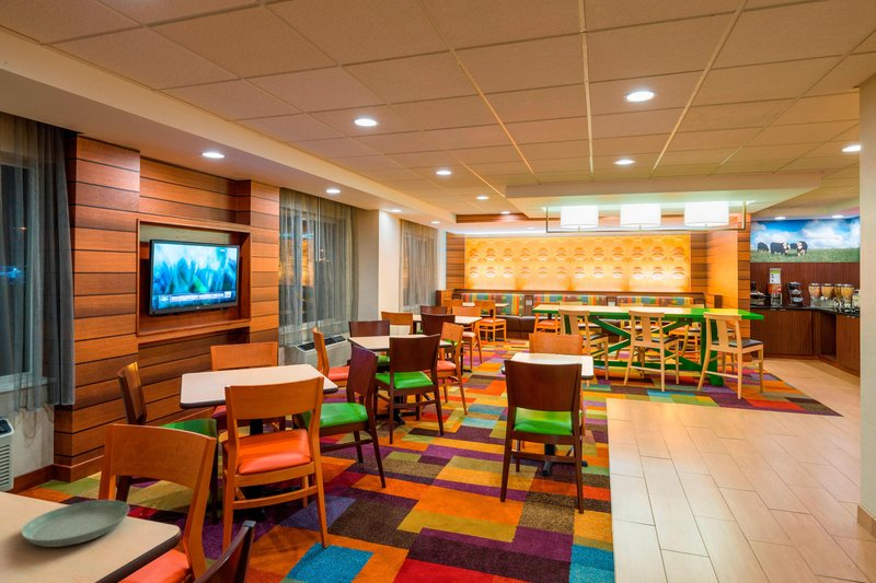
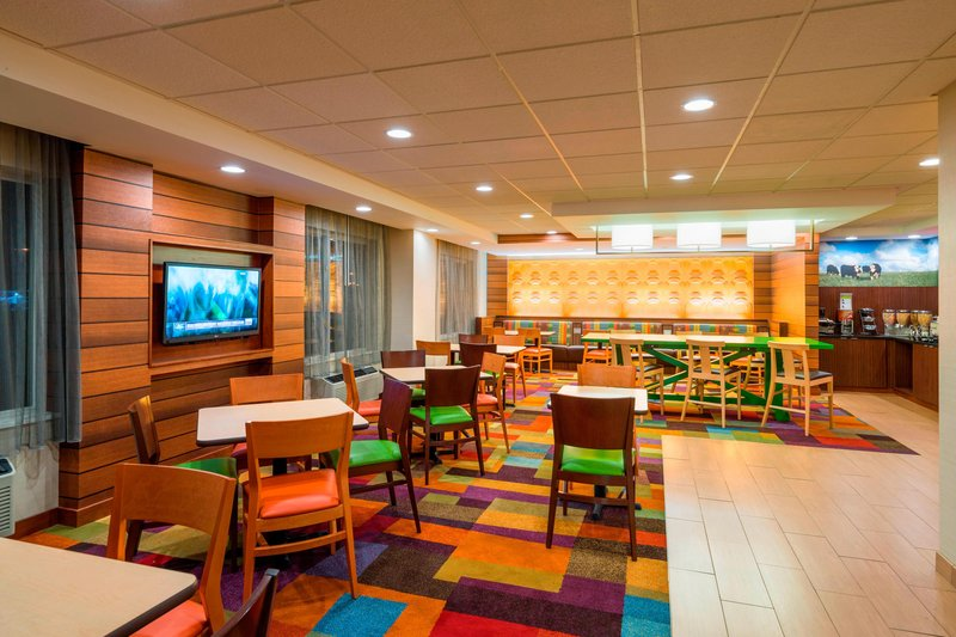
- saucer (78, 523)
